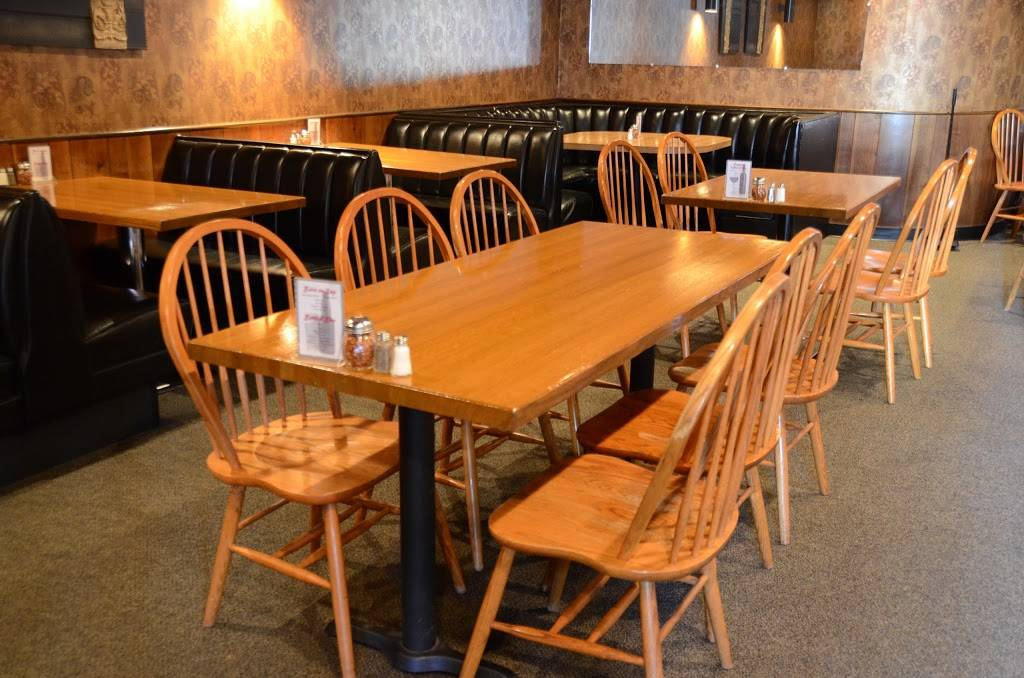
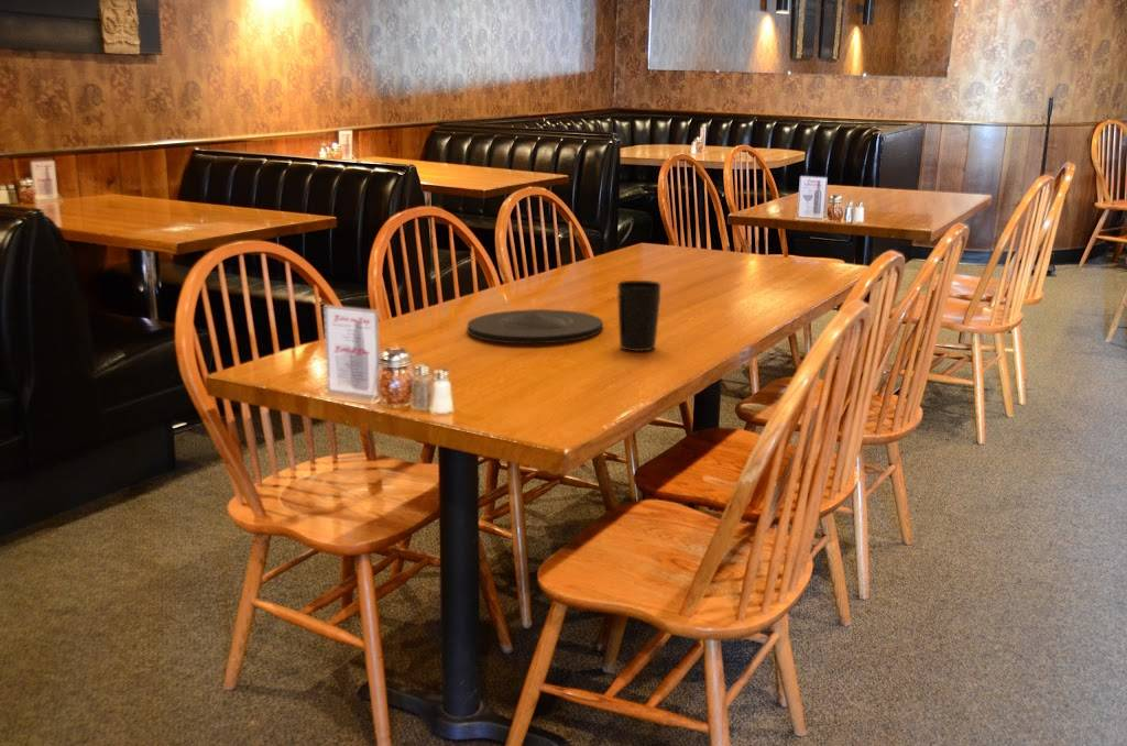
+ cup (638, 316)
+ plate (535, 320)
